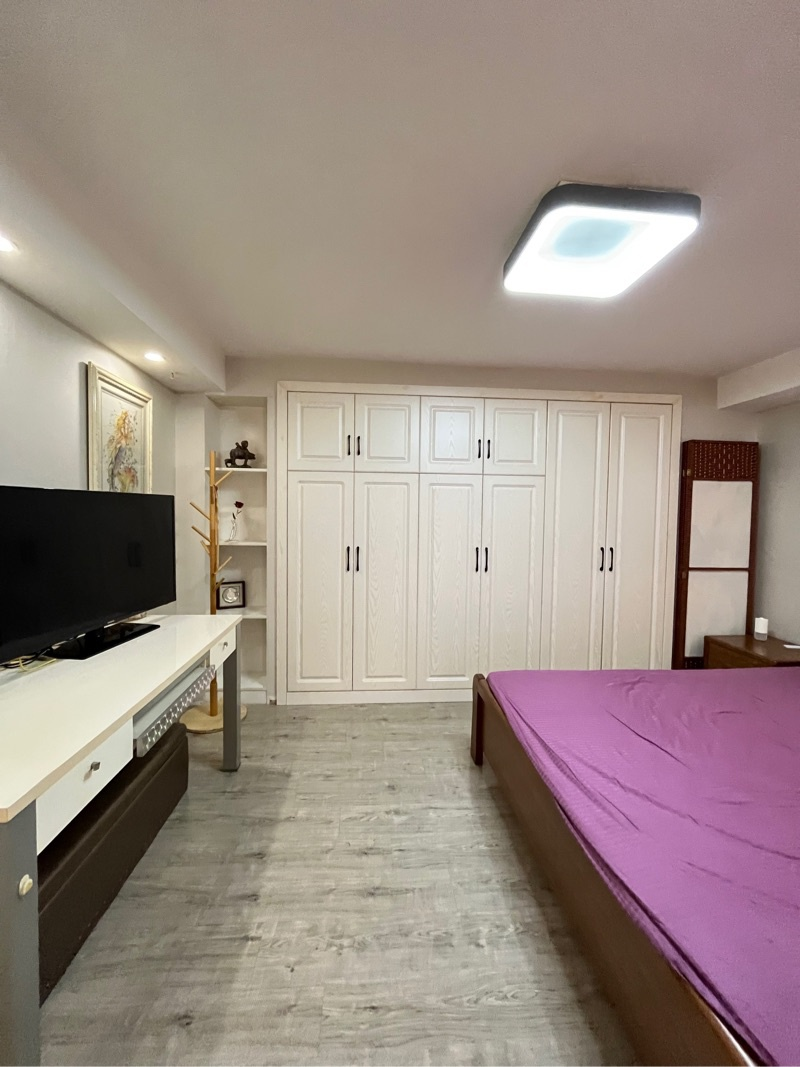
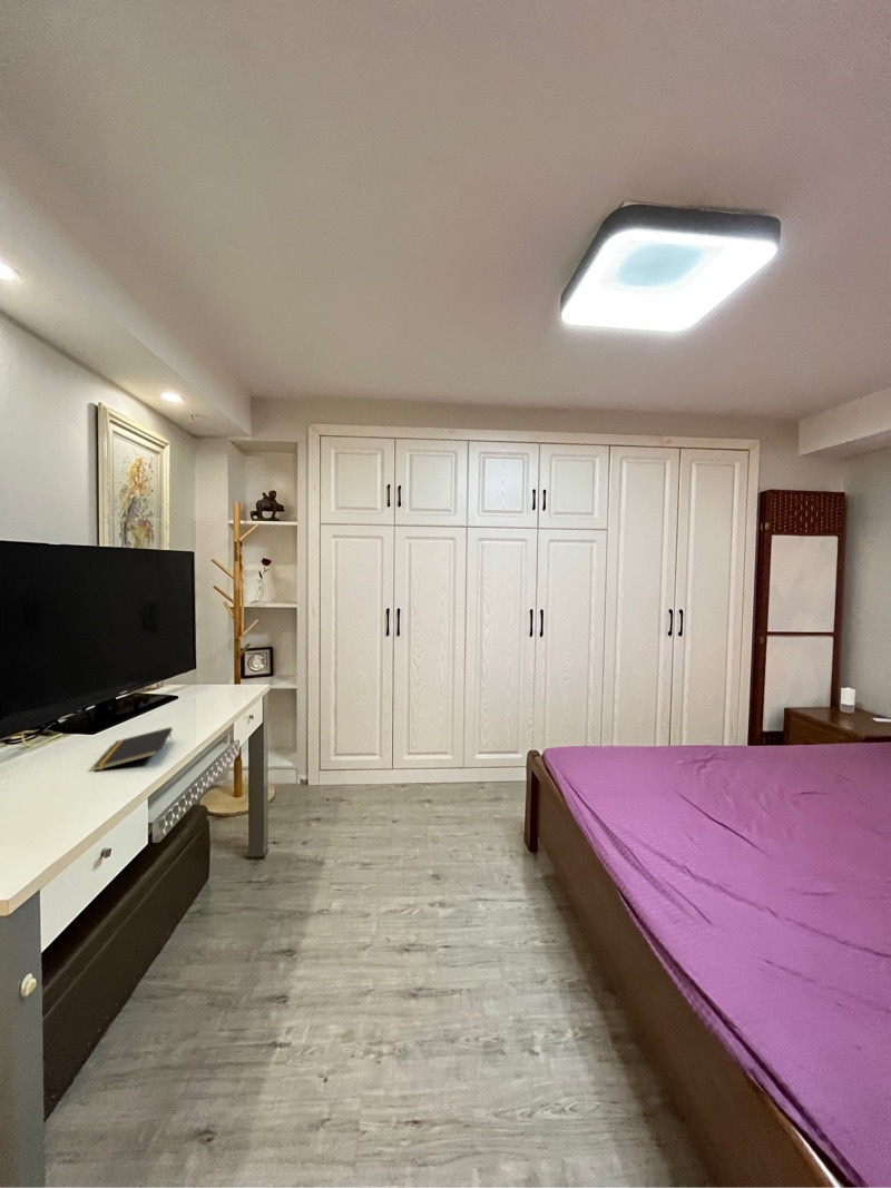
+ notepad (136, 747)
